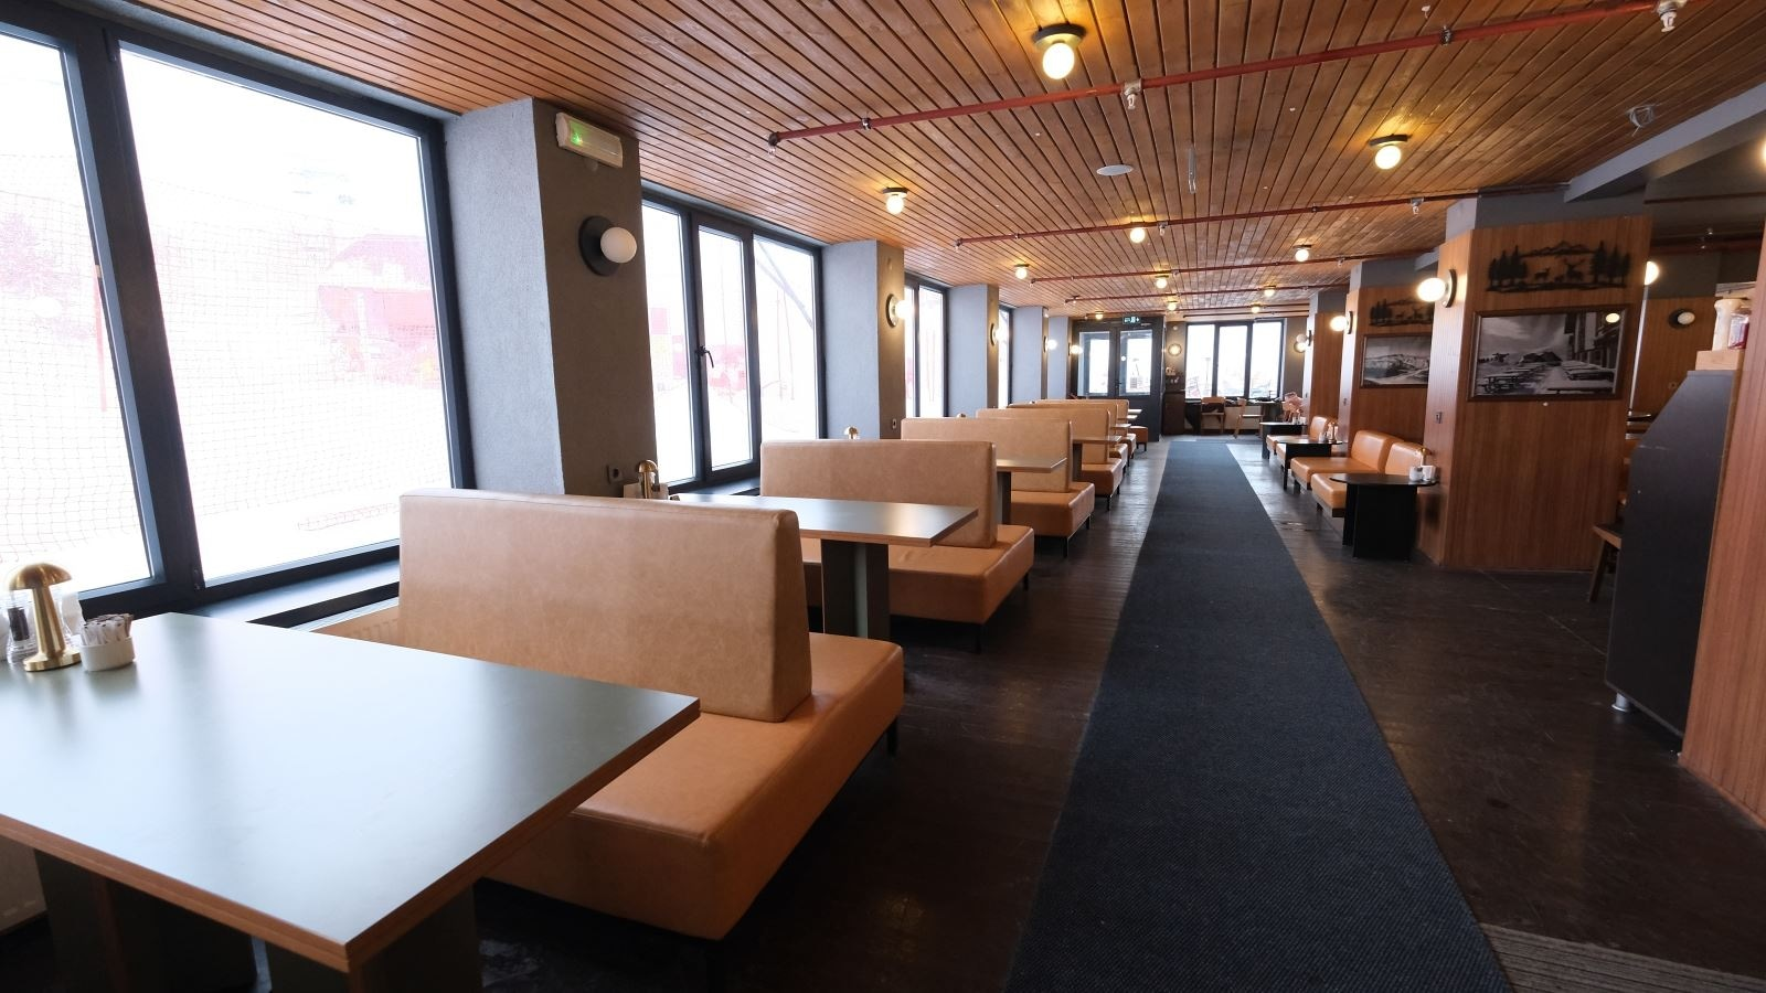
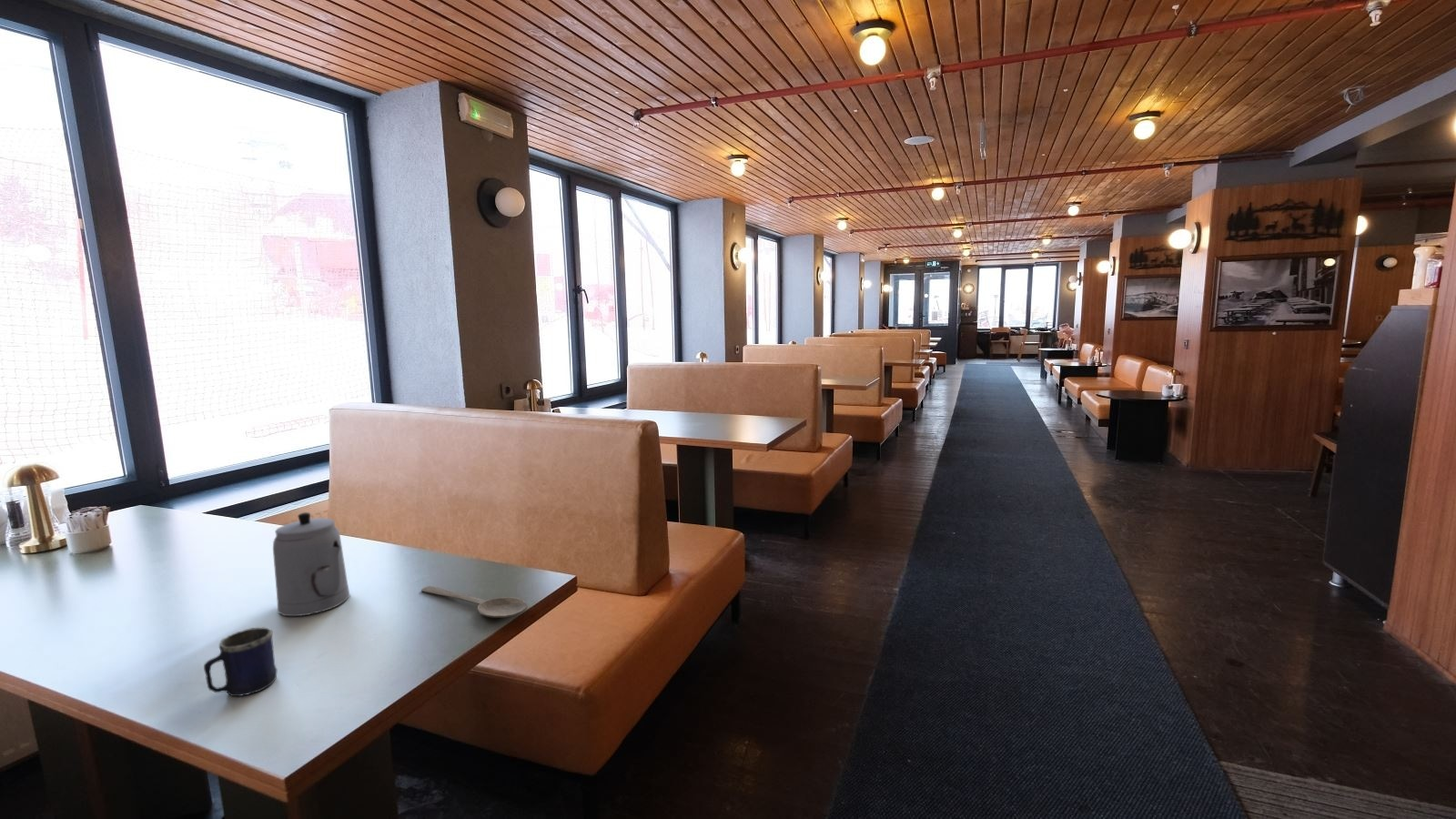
+ wooden spoon (470, 599)
+ teapot (311, 559)
+ mug (240, 663)
